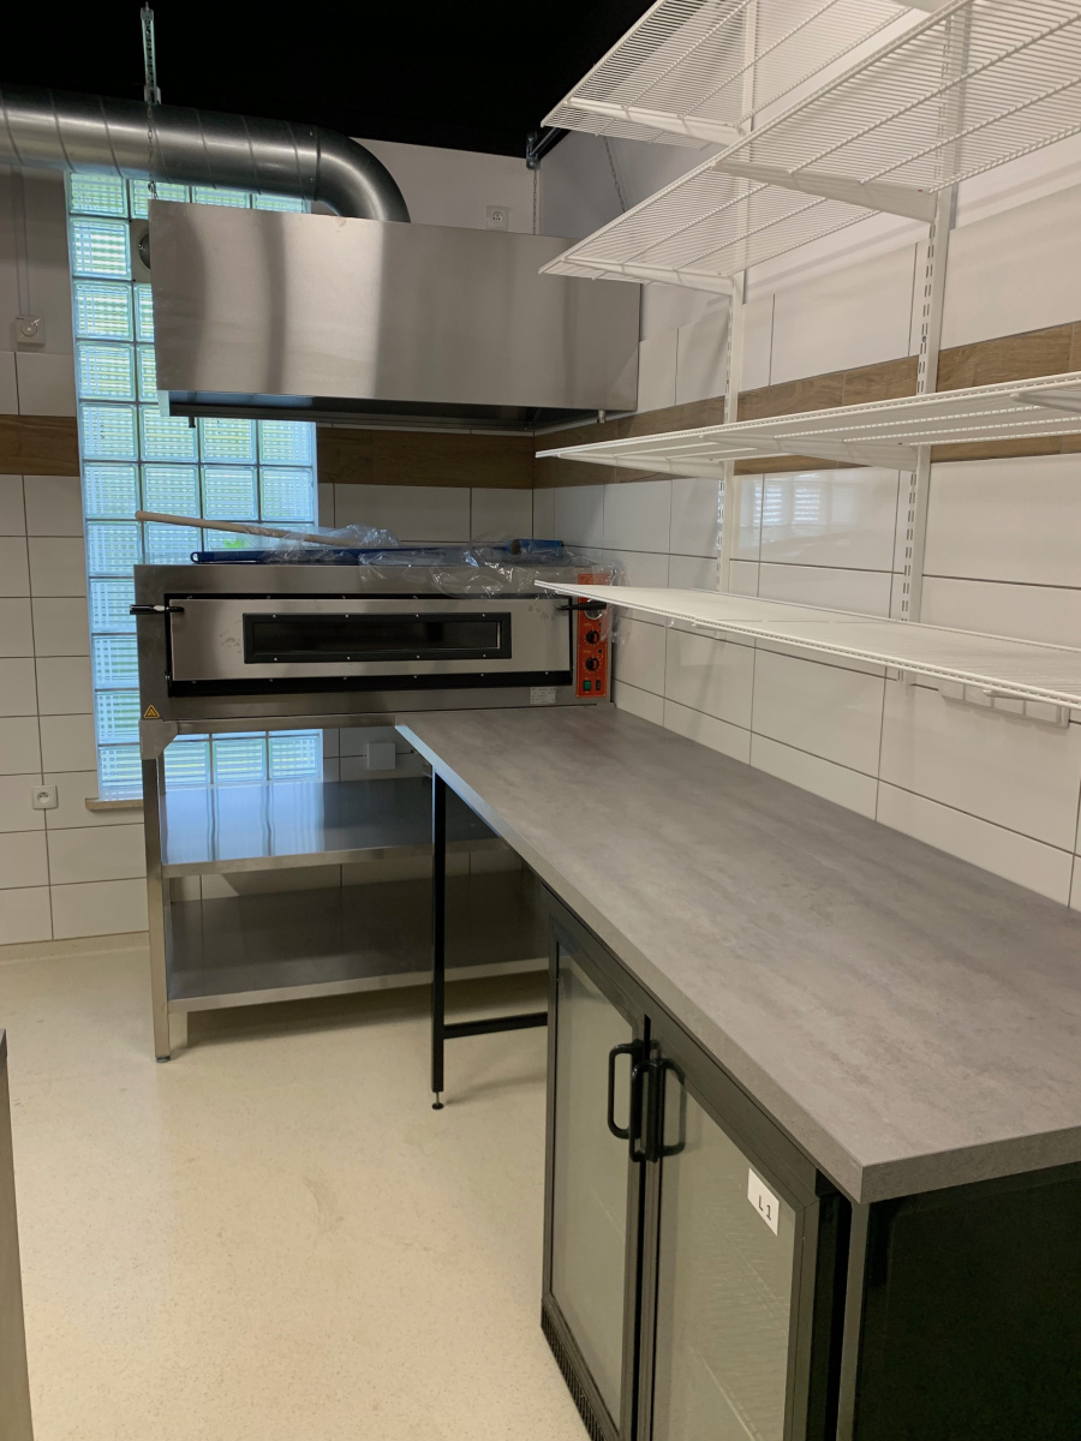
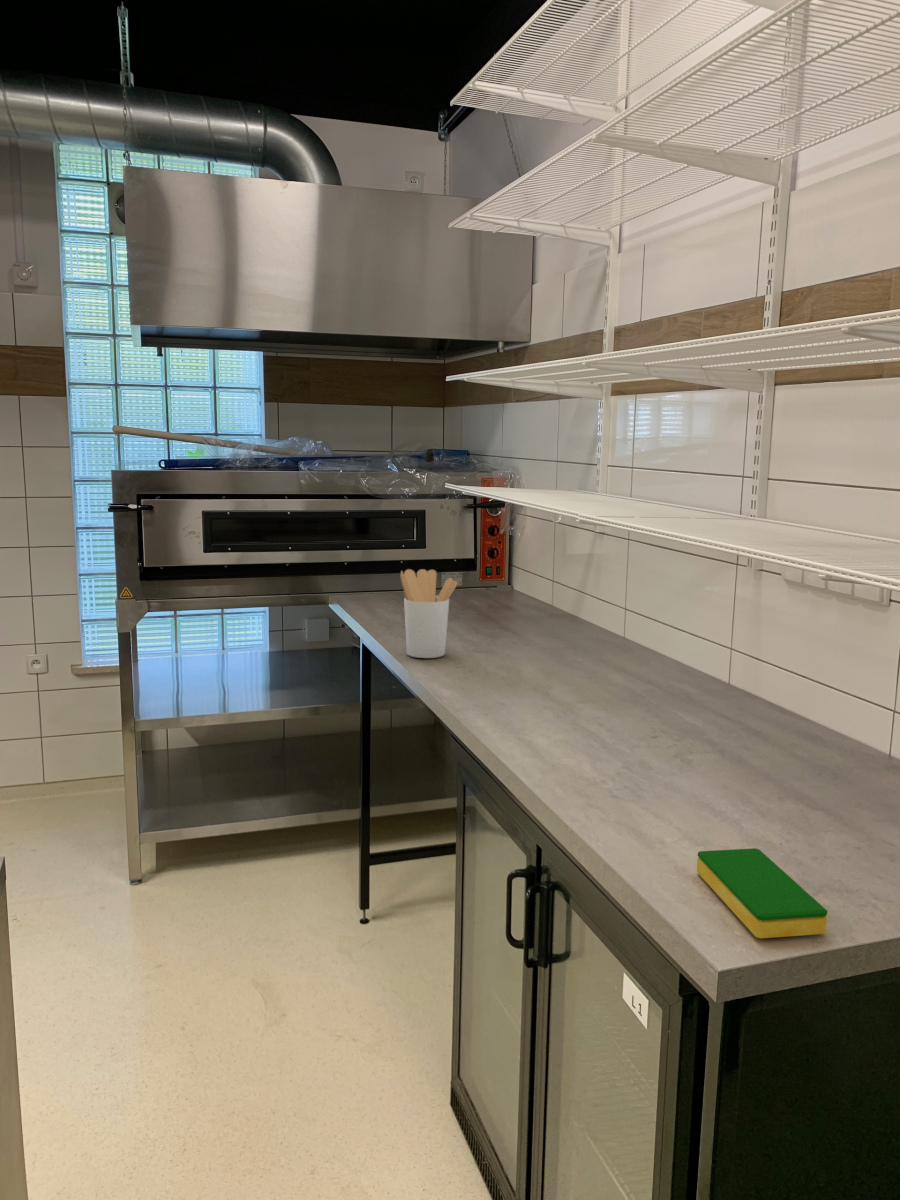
+ dish sponge (757, 889)
+ utensil holder (424, 610)
